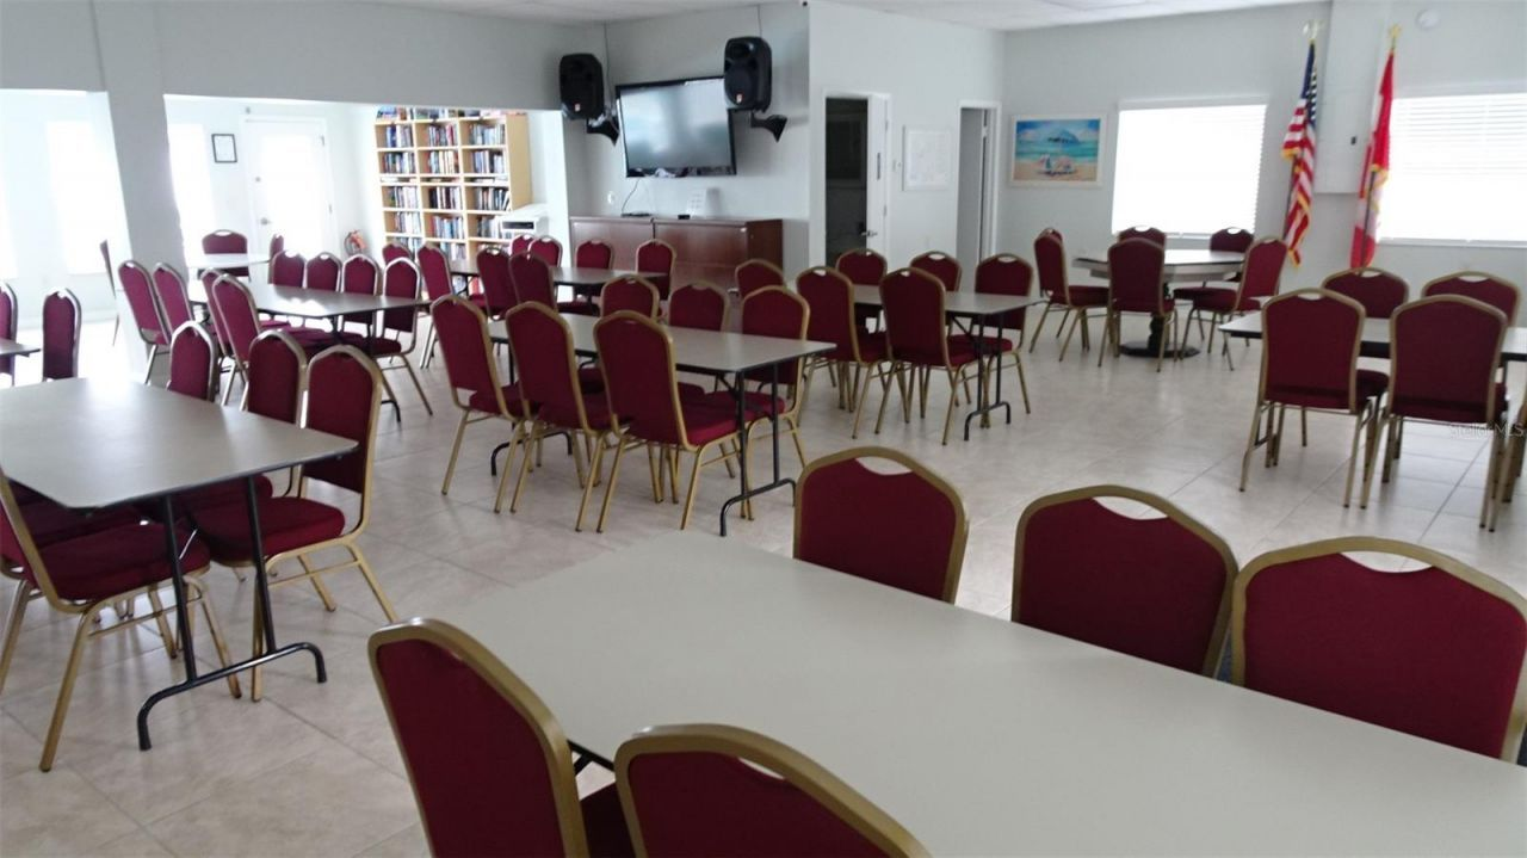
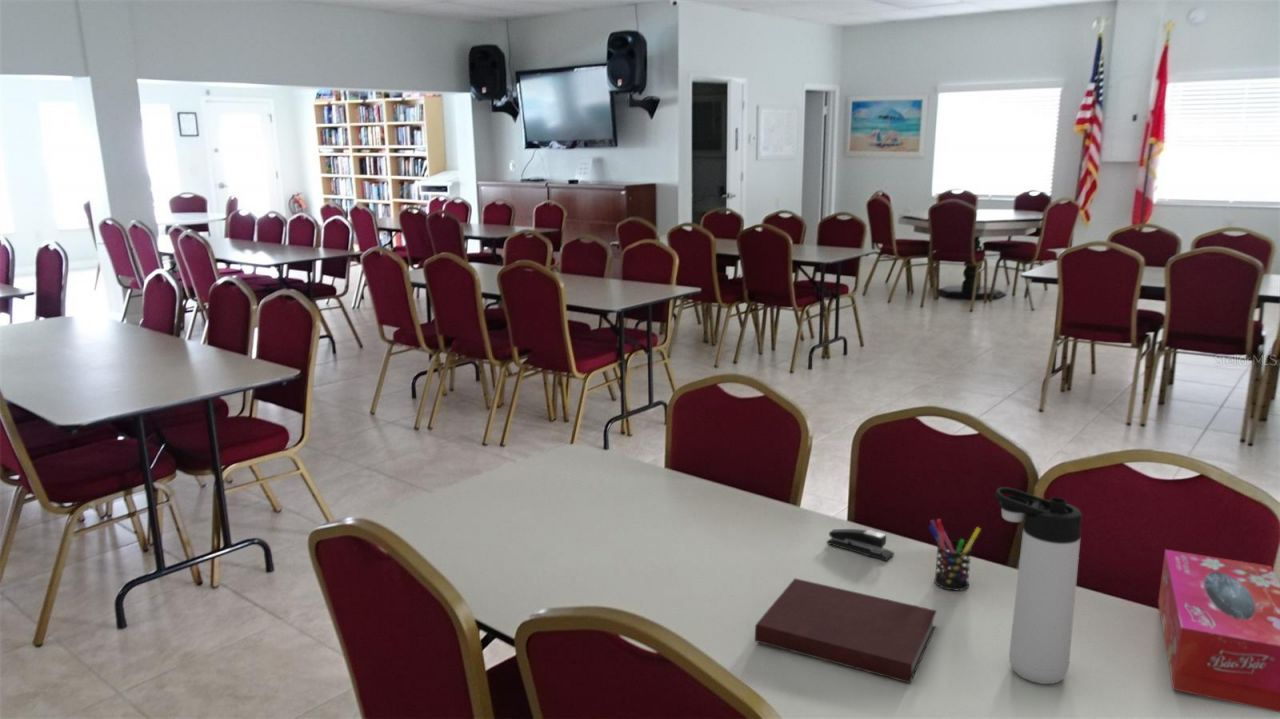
+ pen holder (953, 553)
+ tissue box (1225, 624)
+ stapler (860, 539)
+ notebook (846, 626)
+ thermos bottle (1031, 583)
